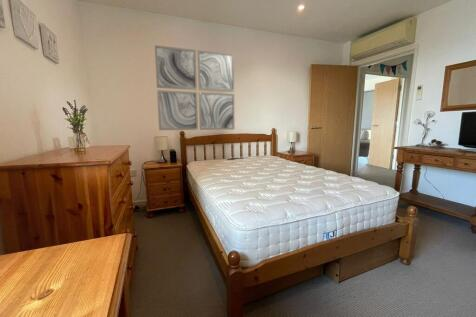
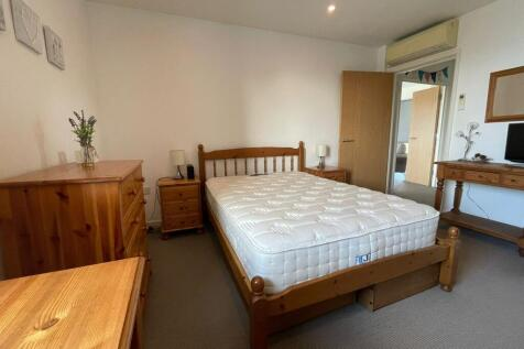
- wall art (196, 92)
